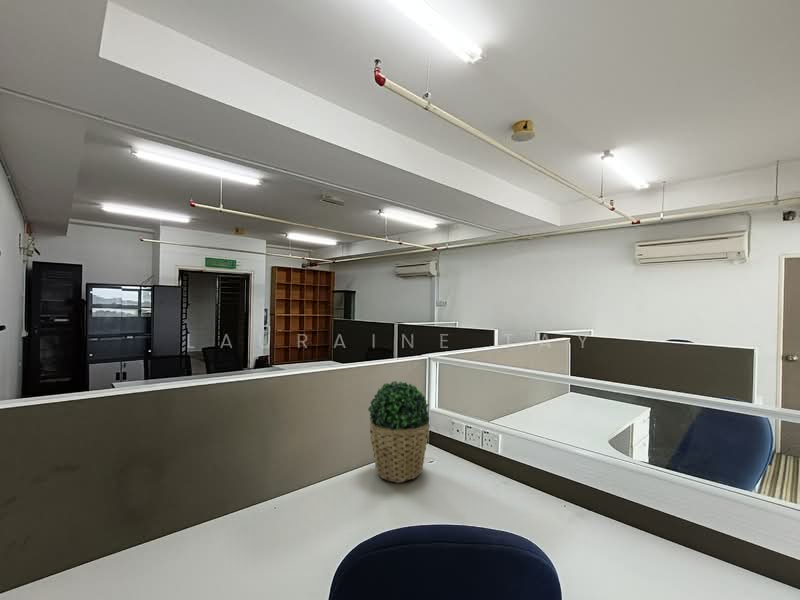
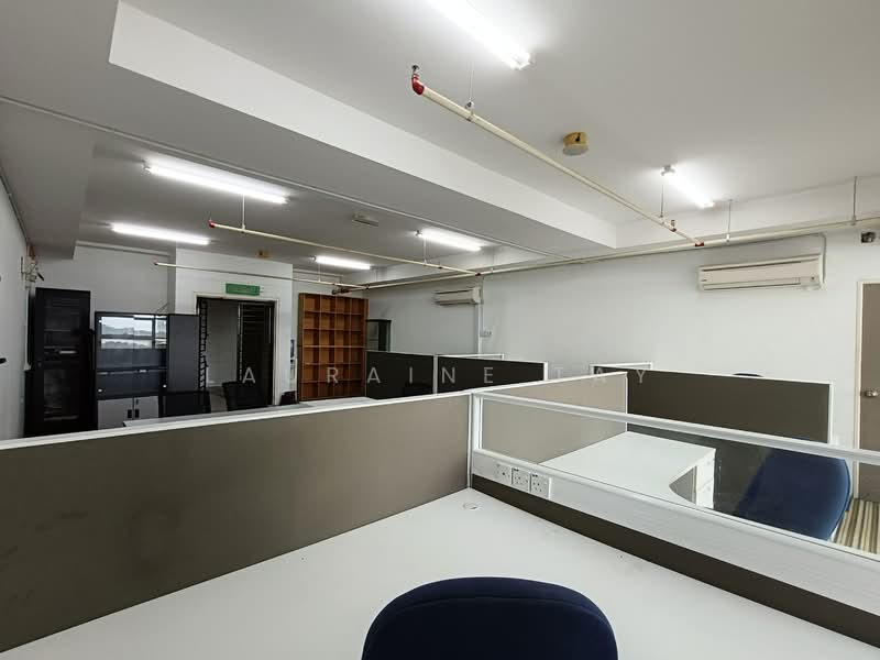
- potted plant (399, 427)
